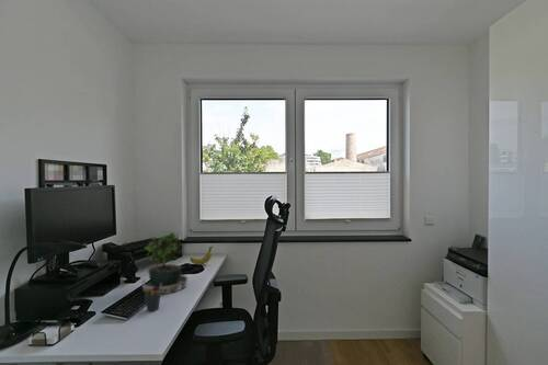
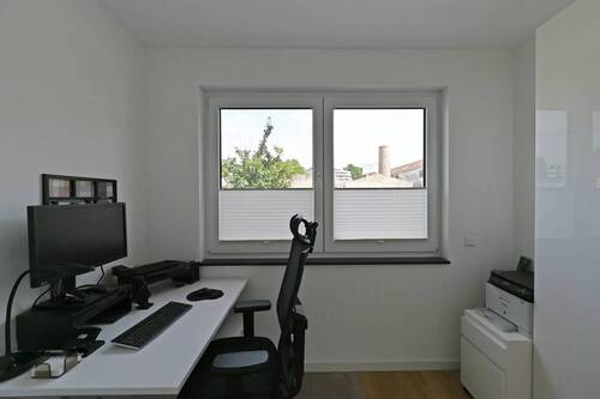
- banana (204, 256)
- potted plant (164, 260)
- pen holder (152, 296)
